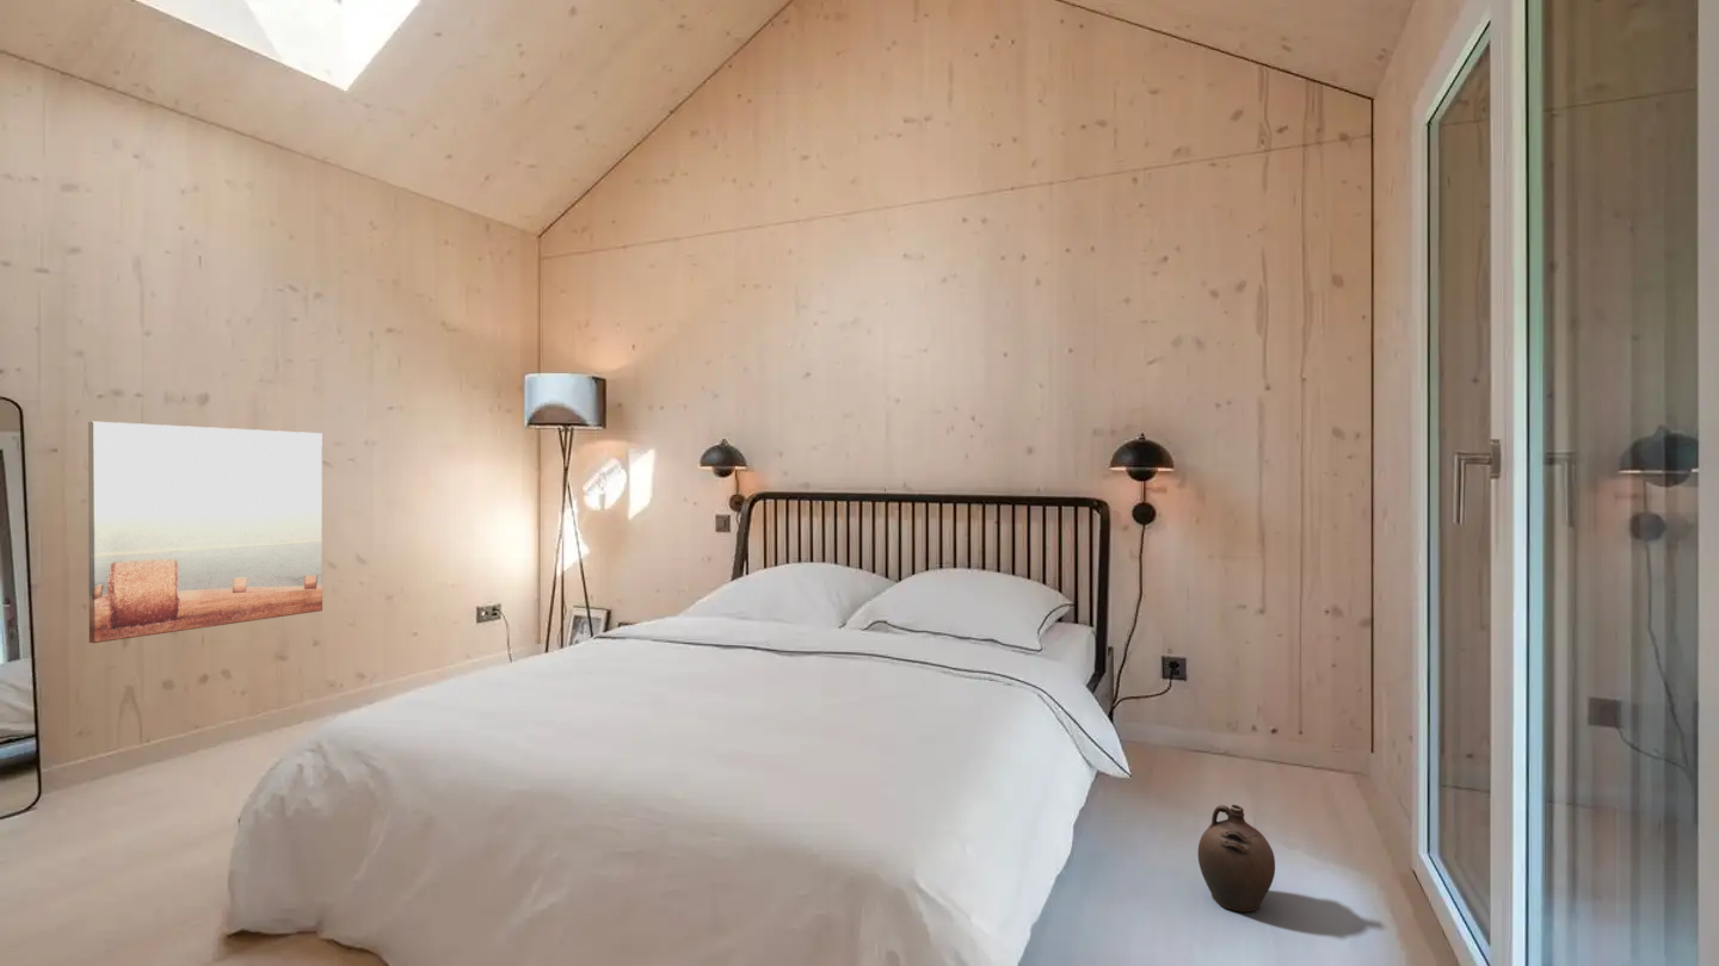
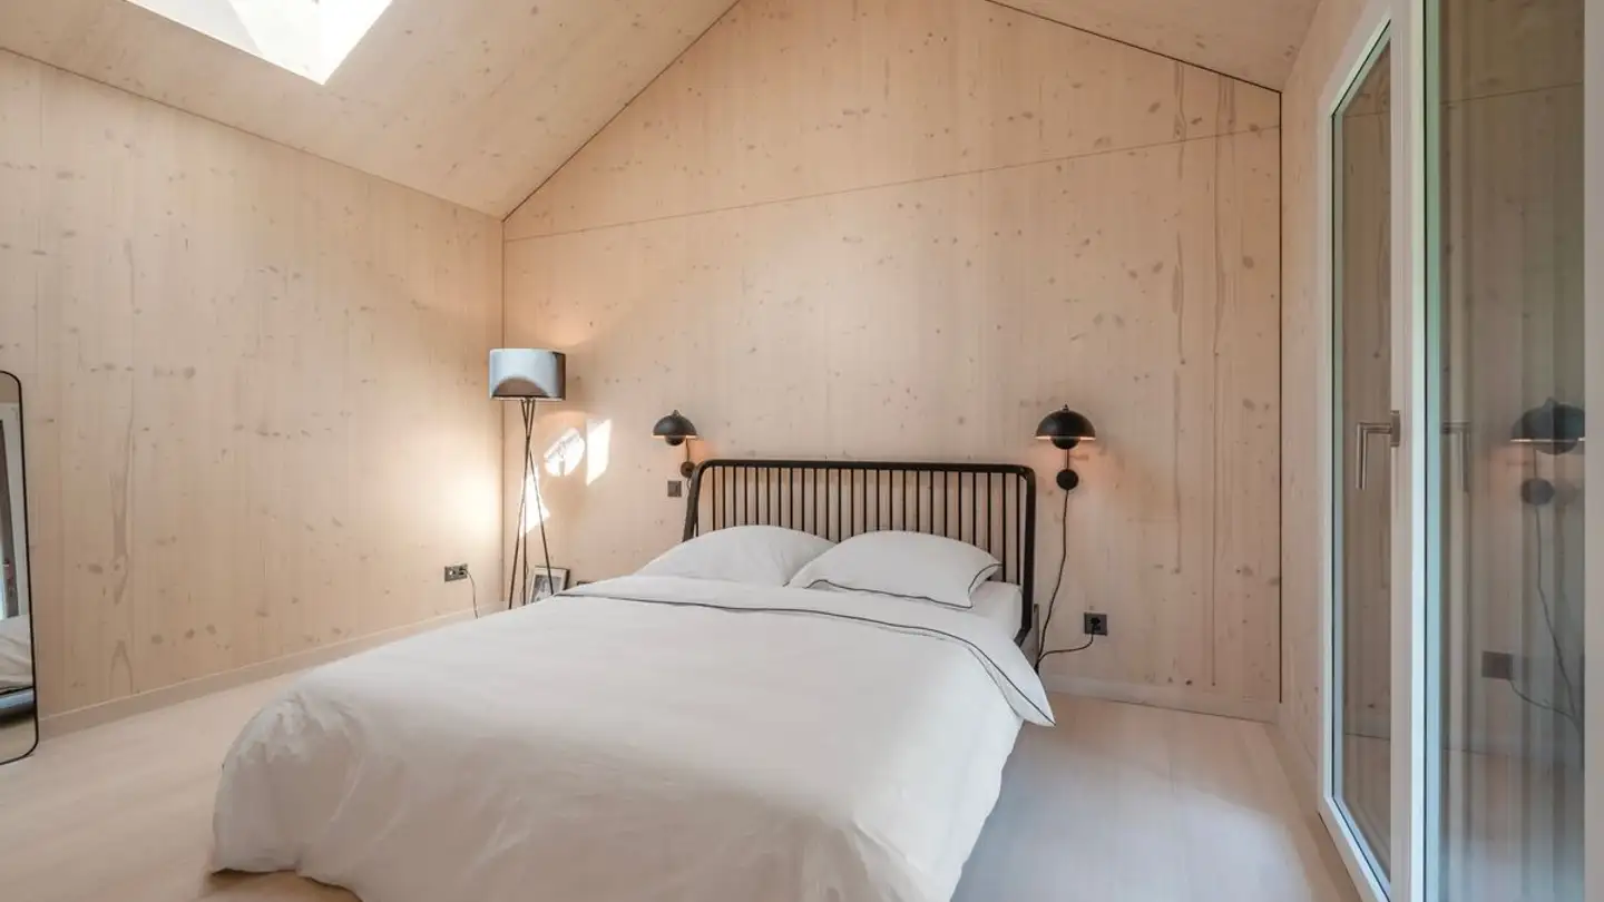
- wall art (217, 526)
- ceramic jug (1236, 853)
